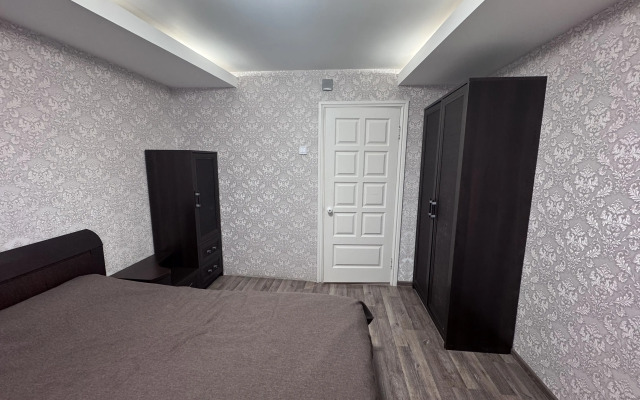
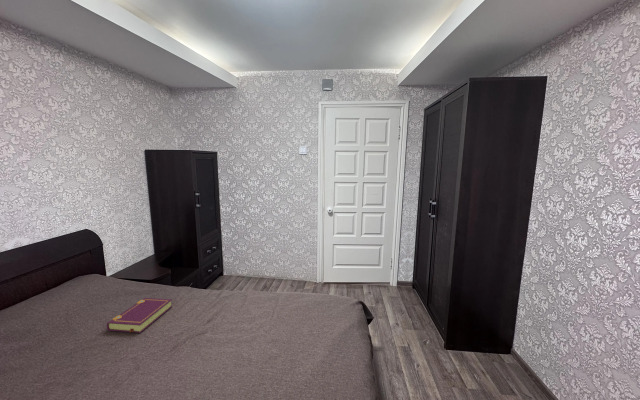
+ book (141, 313)
